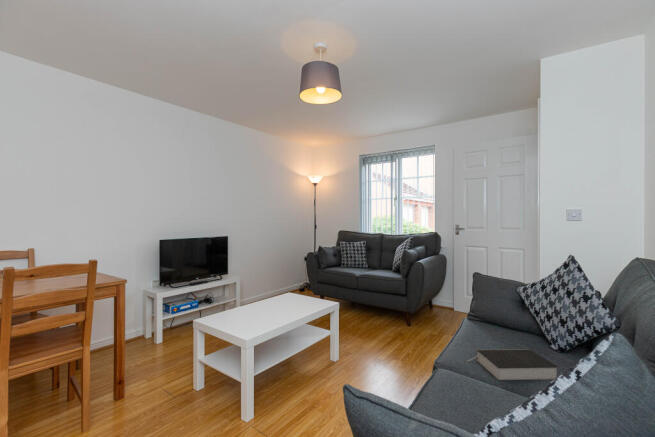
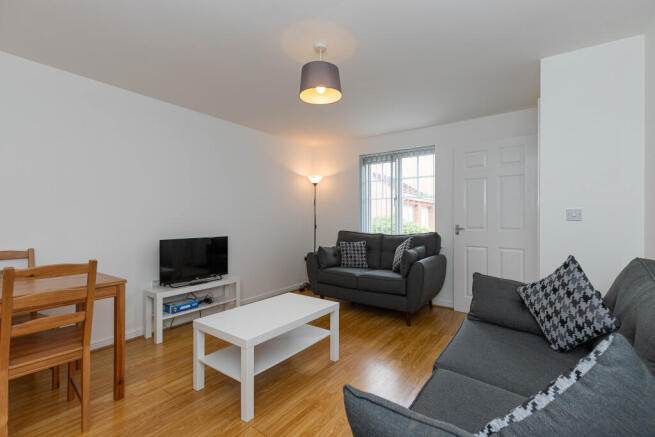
- book (509, 363)
